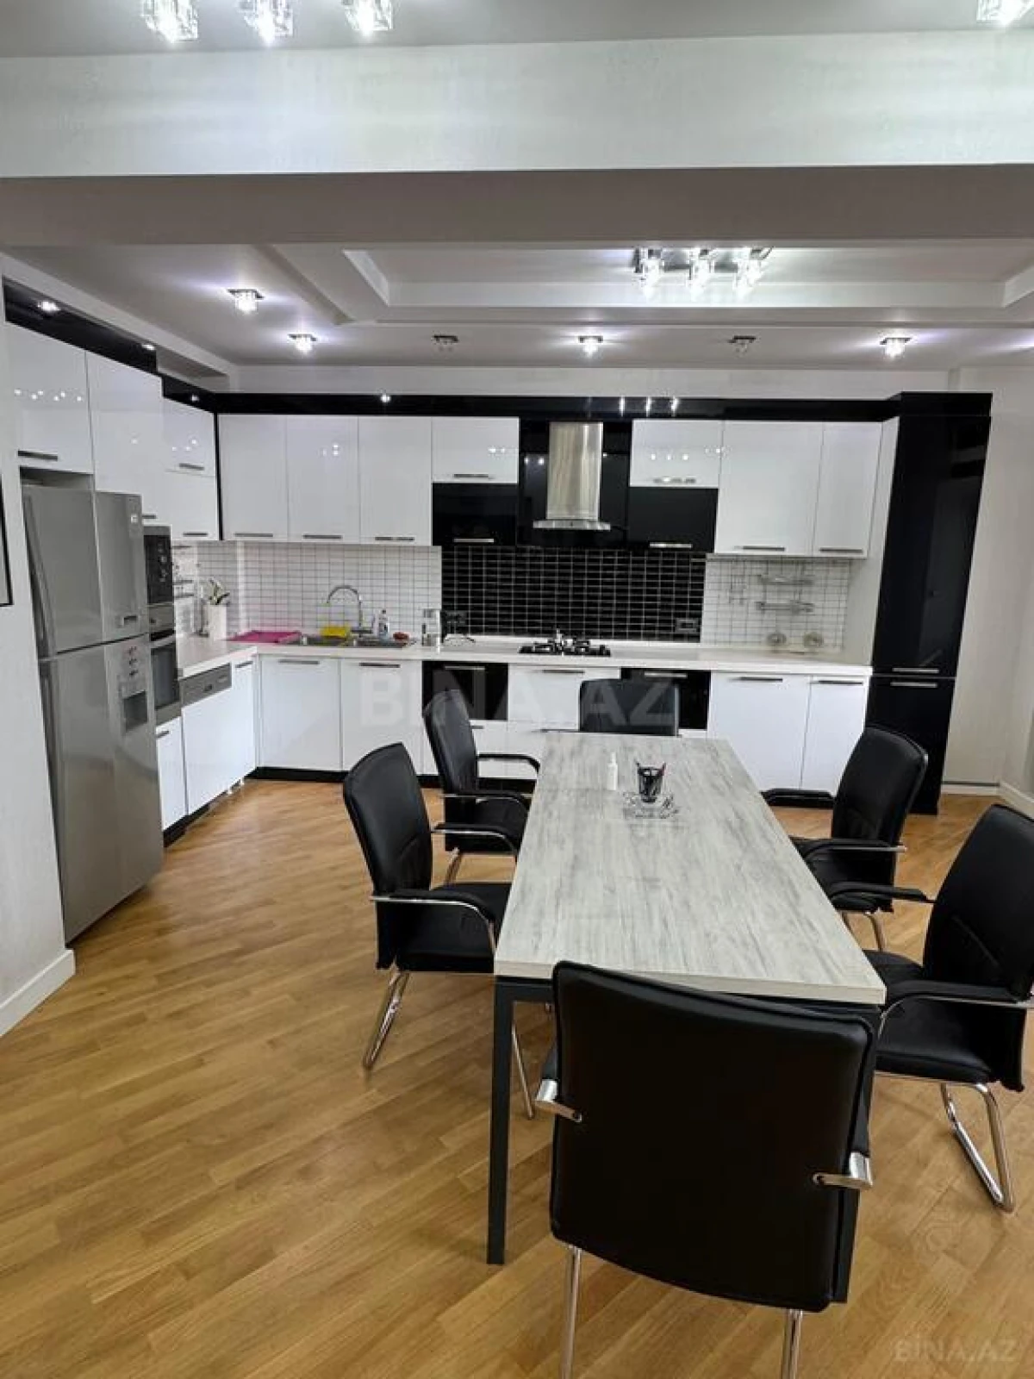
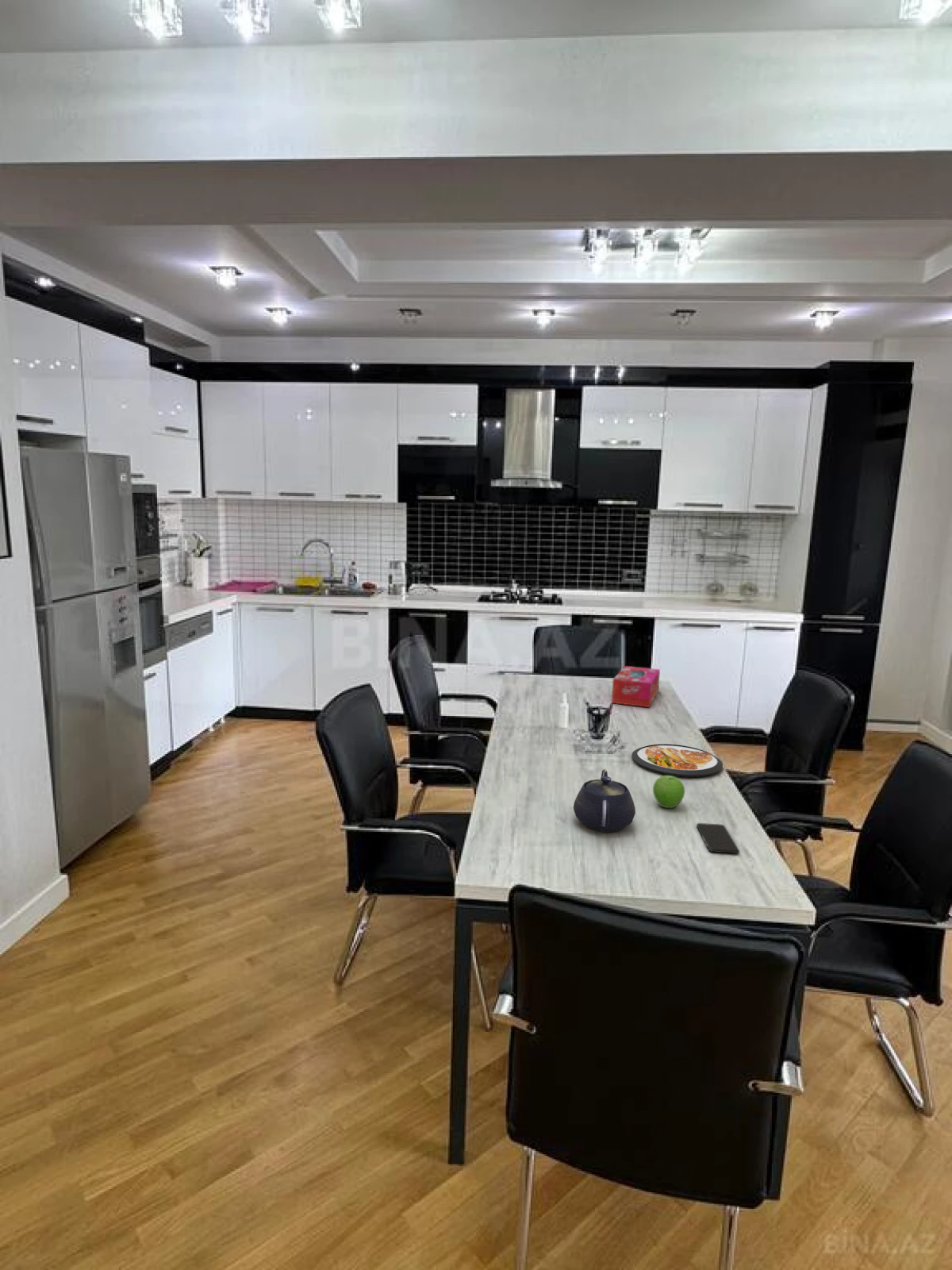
+ fruit (668, 791)
+ smartphone (716, 837)
+ tissue box (636, 685)
+ teapot (605, 799)
+ dish (677, 756)
